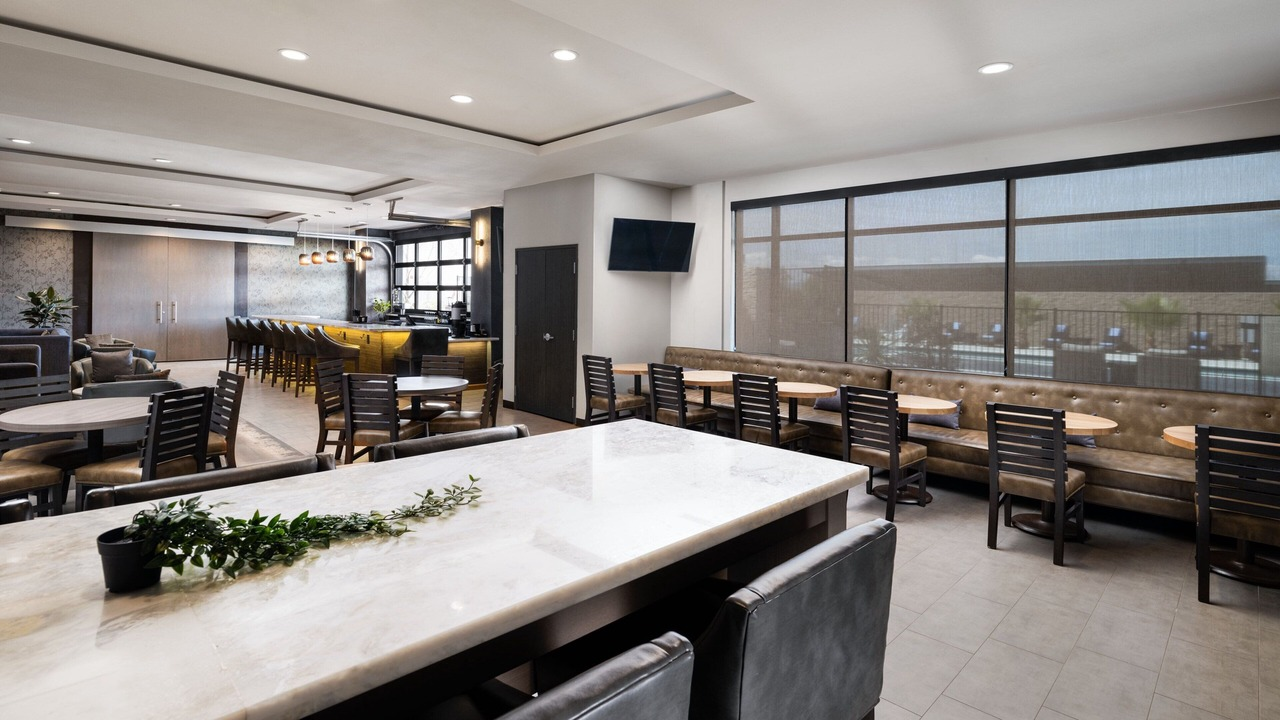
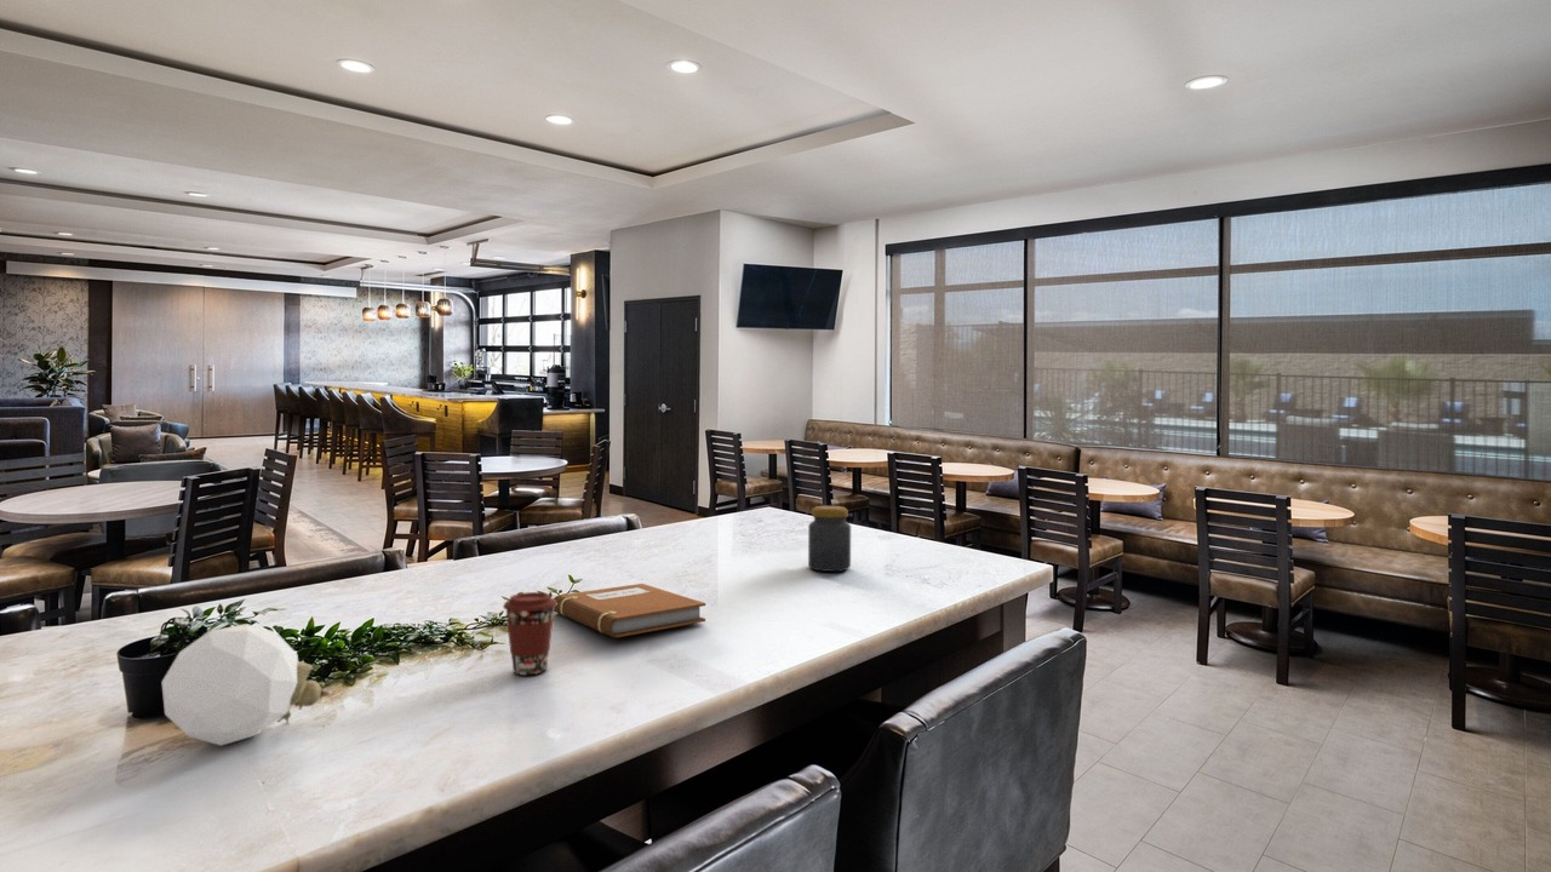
+ decorative egg (242, 679)
+ jar (829, 538)
+ notebook (625, 607)
+ coffee cup (530, 632)
